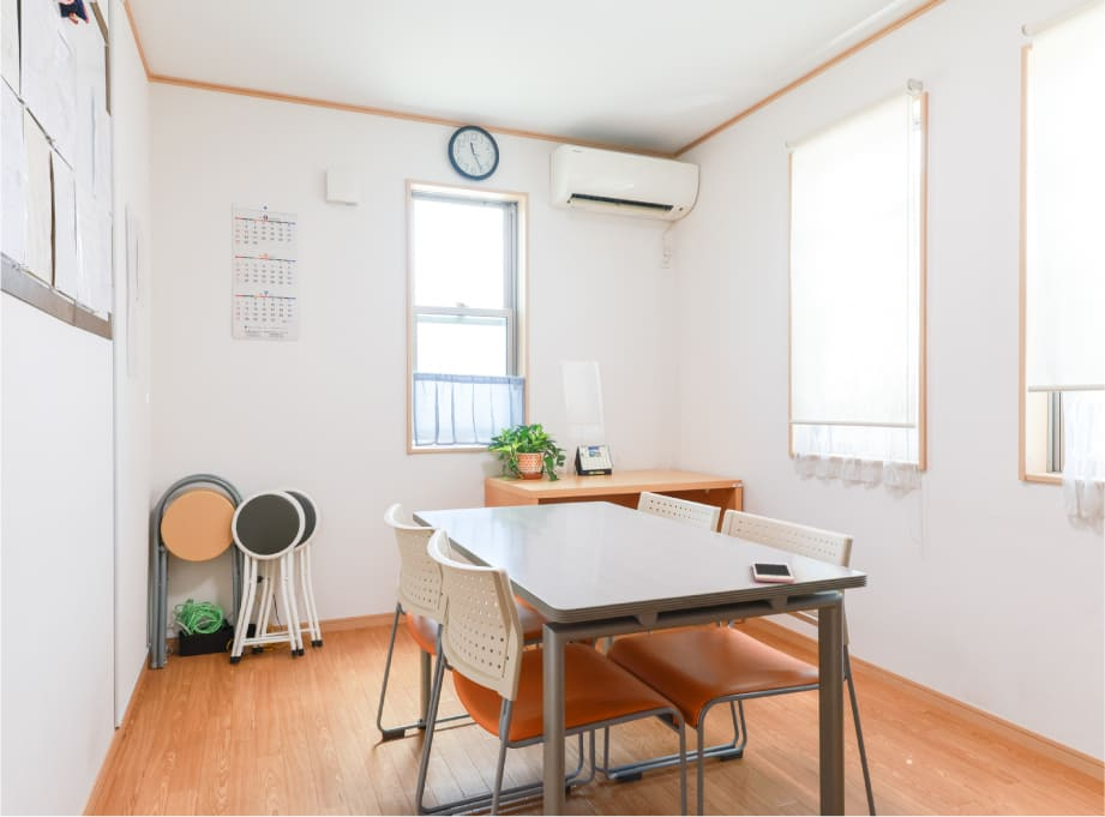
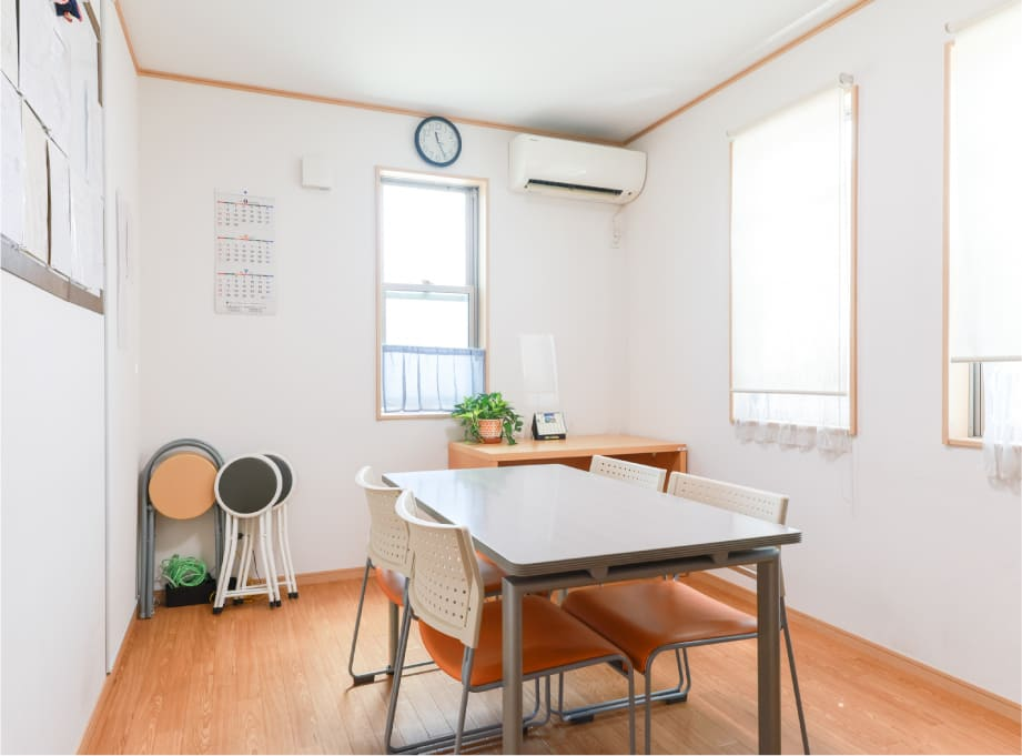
- cell phone (771, 571)
